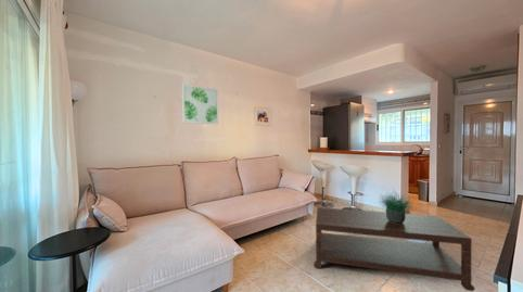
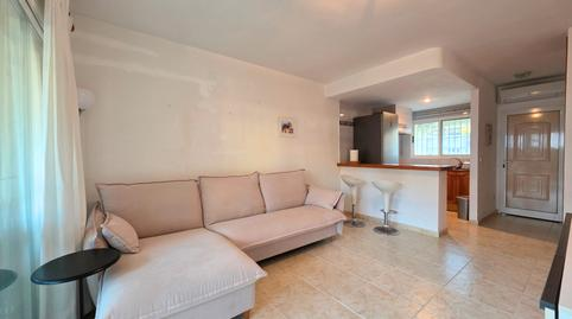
- coffee table (379, 241)
- wall art (201, 105)
- potted plant (395, 203)
